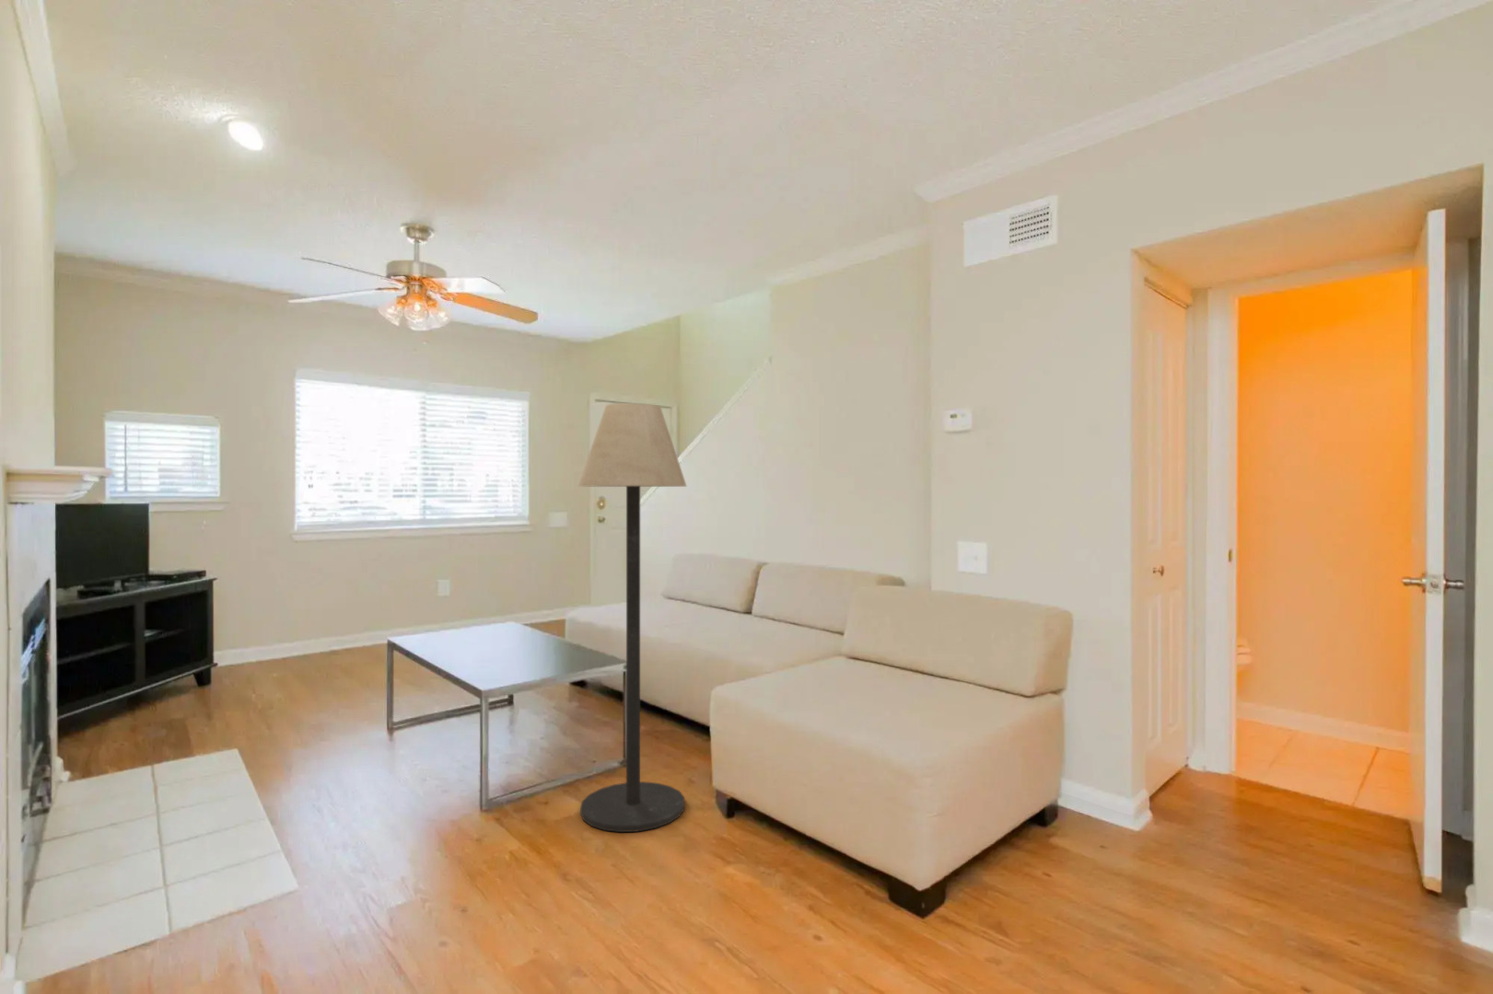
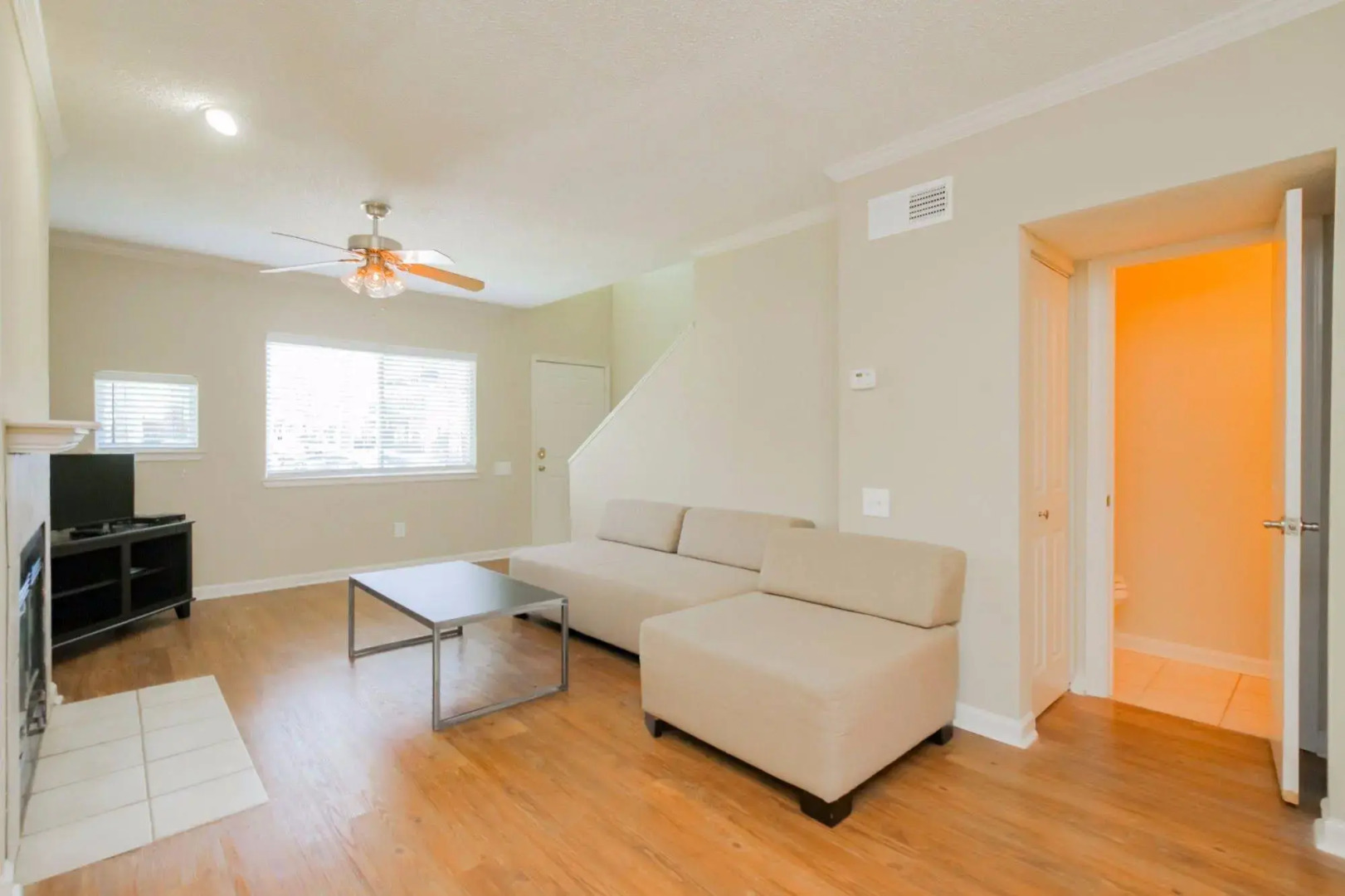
- floor lamp (633, 608)
